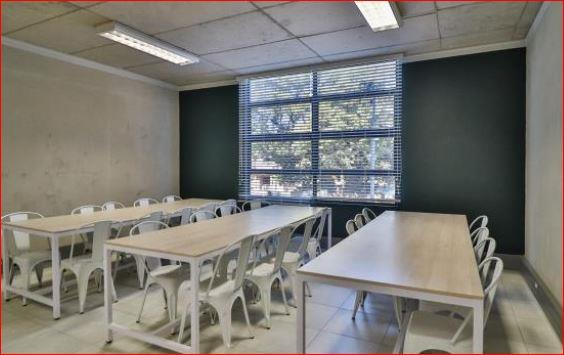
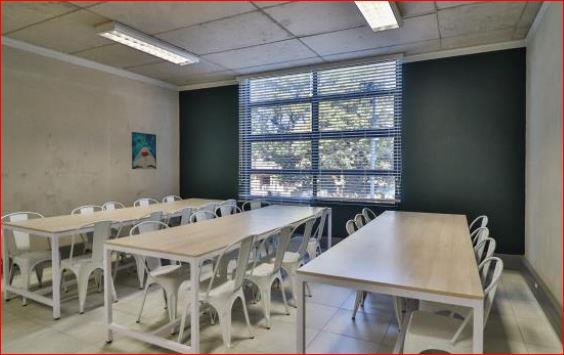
+ wall art (144, 151)
